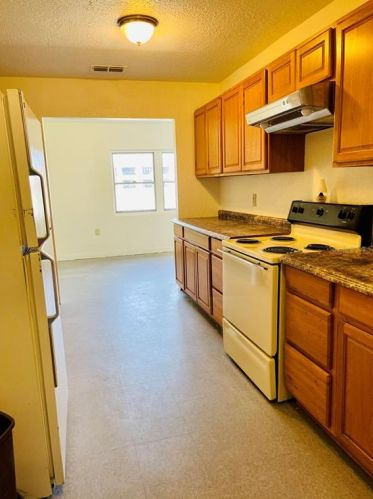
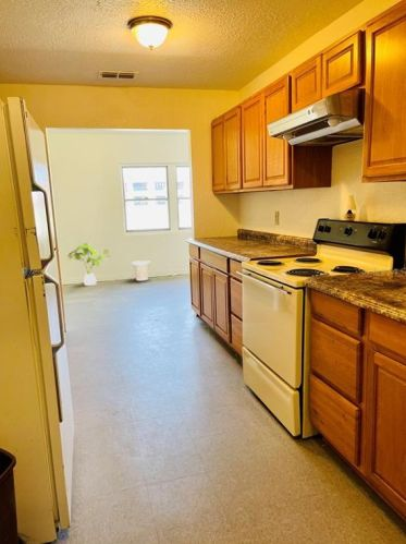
+ house plant (88, 264)
+ wastebasket (142, 270)
